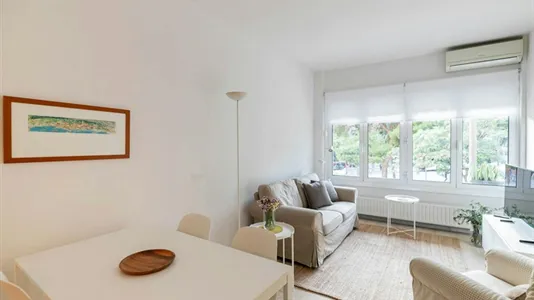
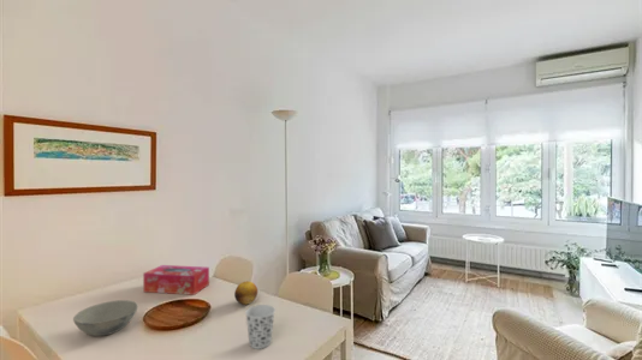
+ fruit (245, 292)
+ tissue box (177, 278)
+ cup (260, 326)
+ bowl (107, 320)
